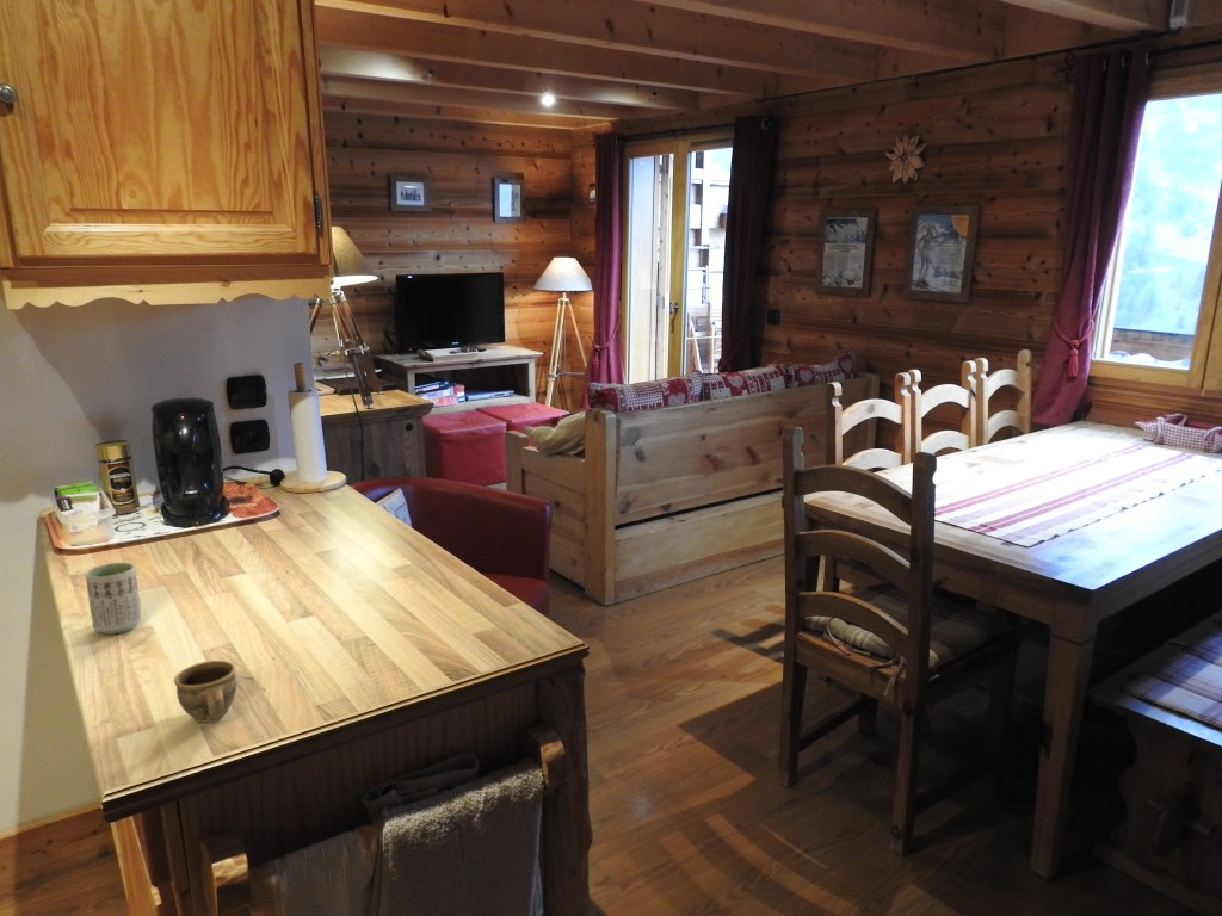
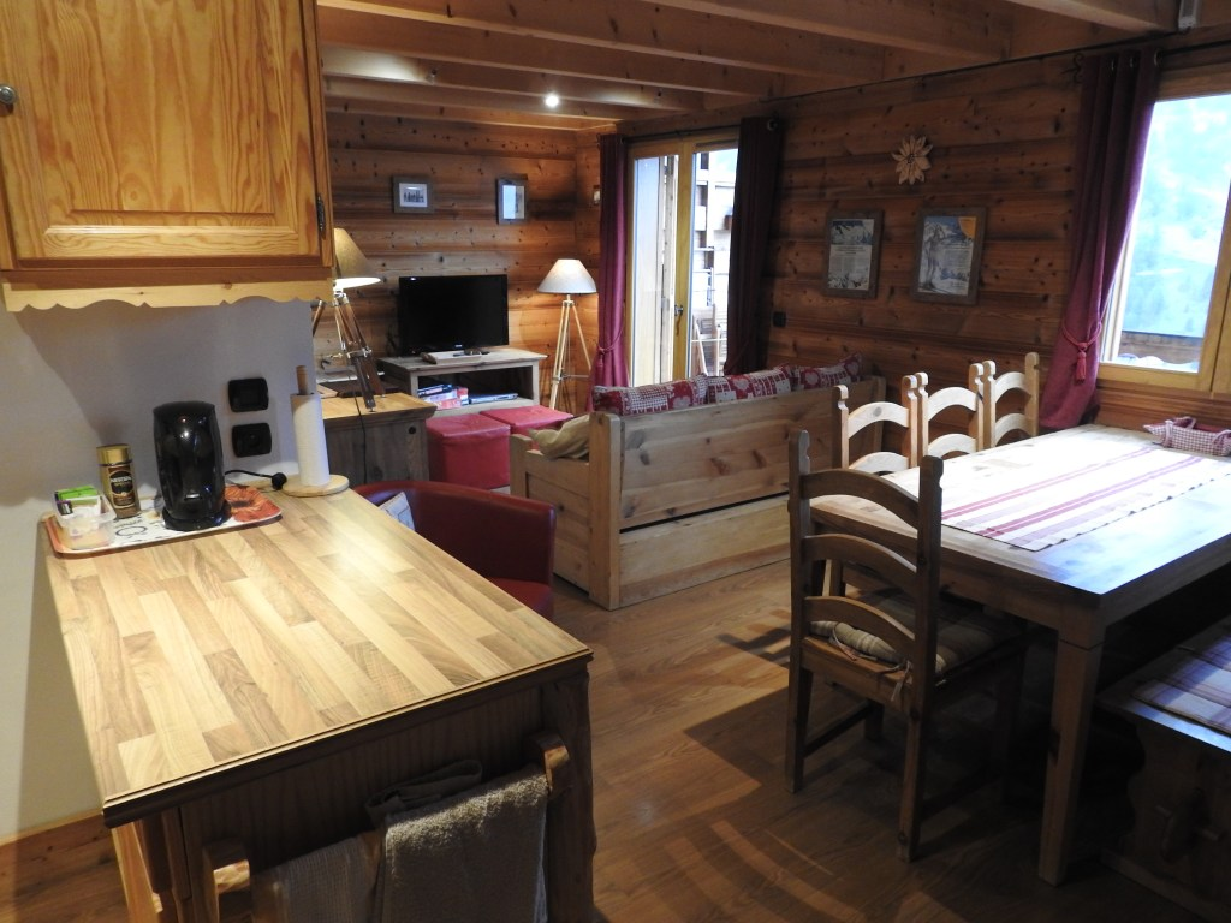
- cup (208, 698)
- cup (113, 598)
